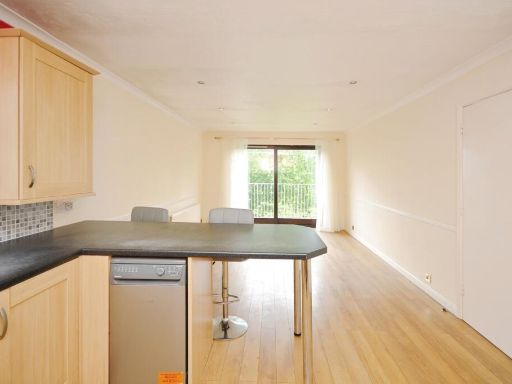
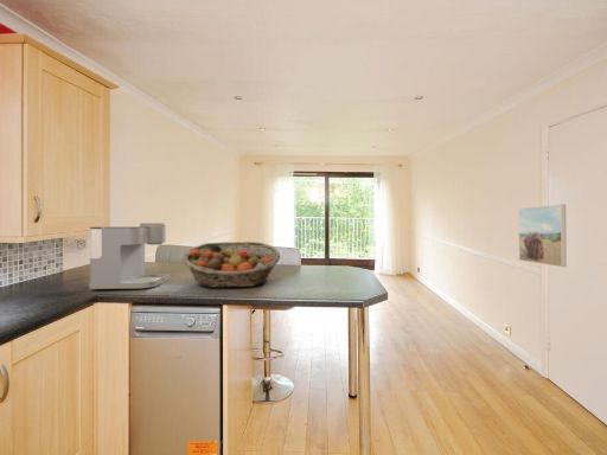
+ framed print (539, 235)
+ fruit basket (232, 262)
+ coffee maker (133, 252)
